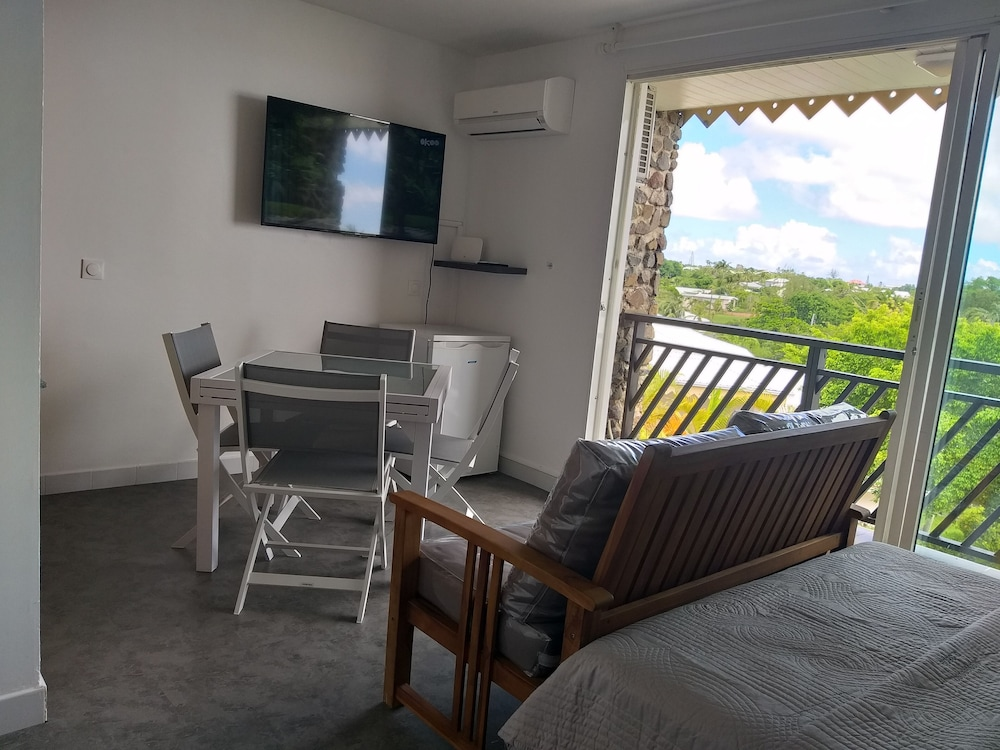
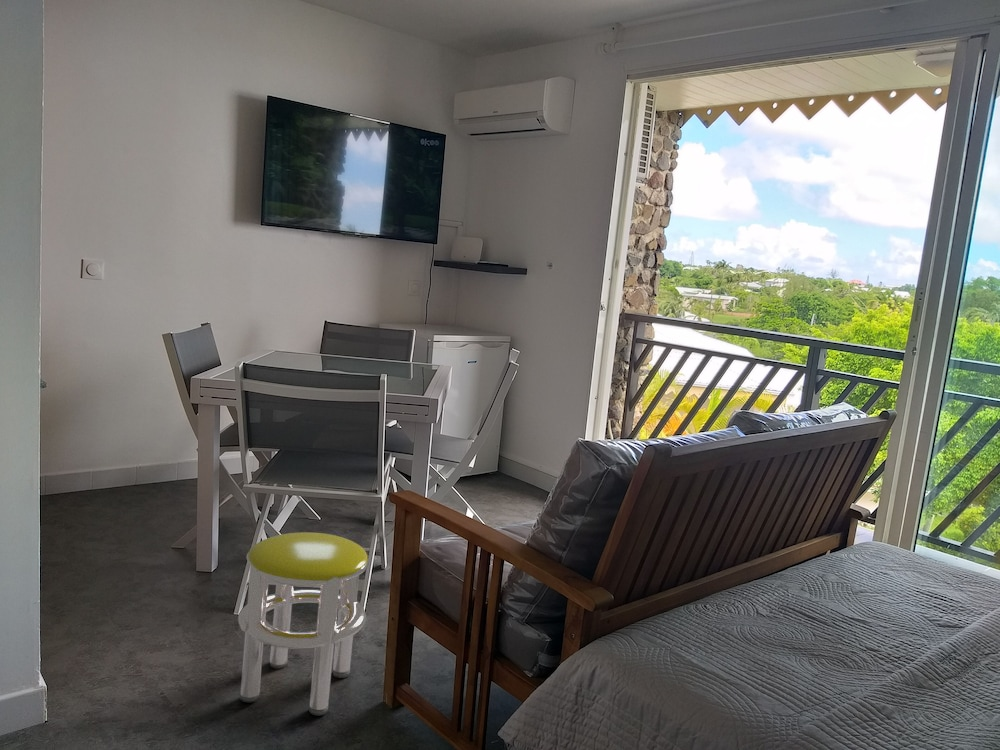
+ stool (290, 616)
